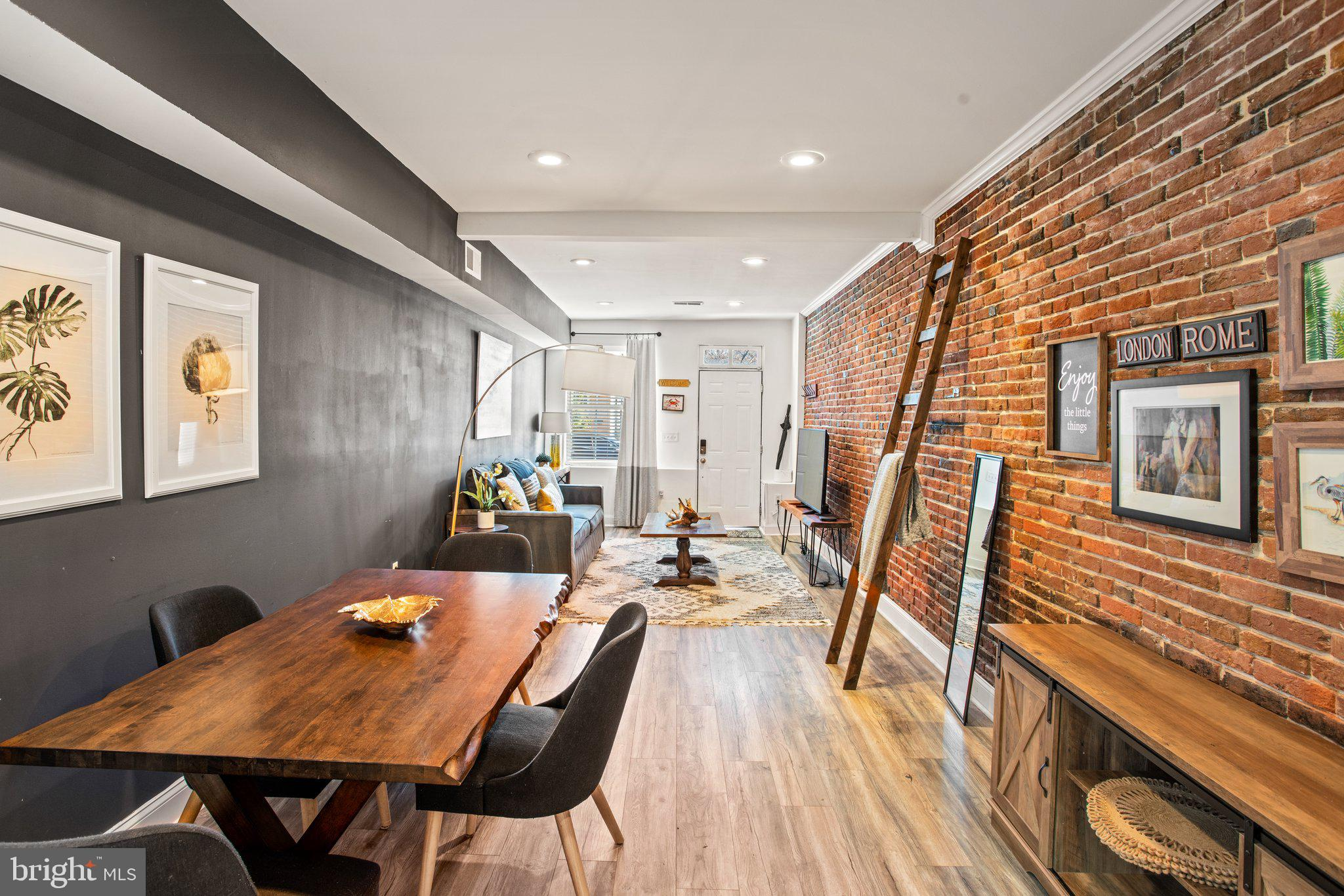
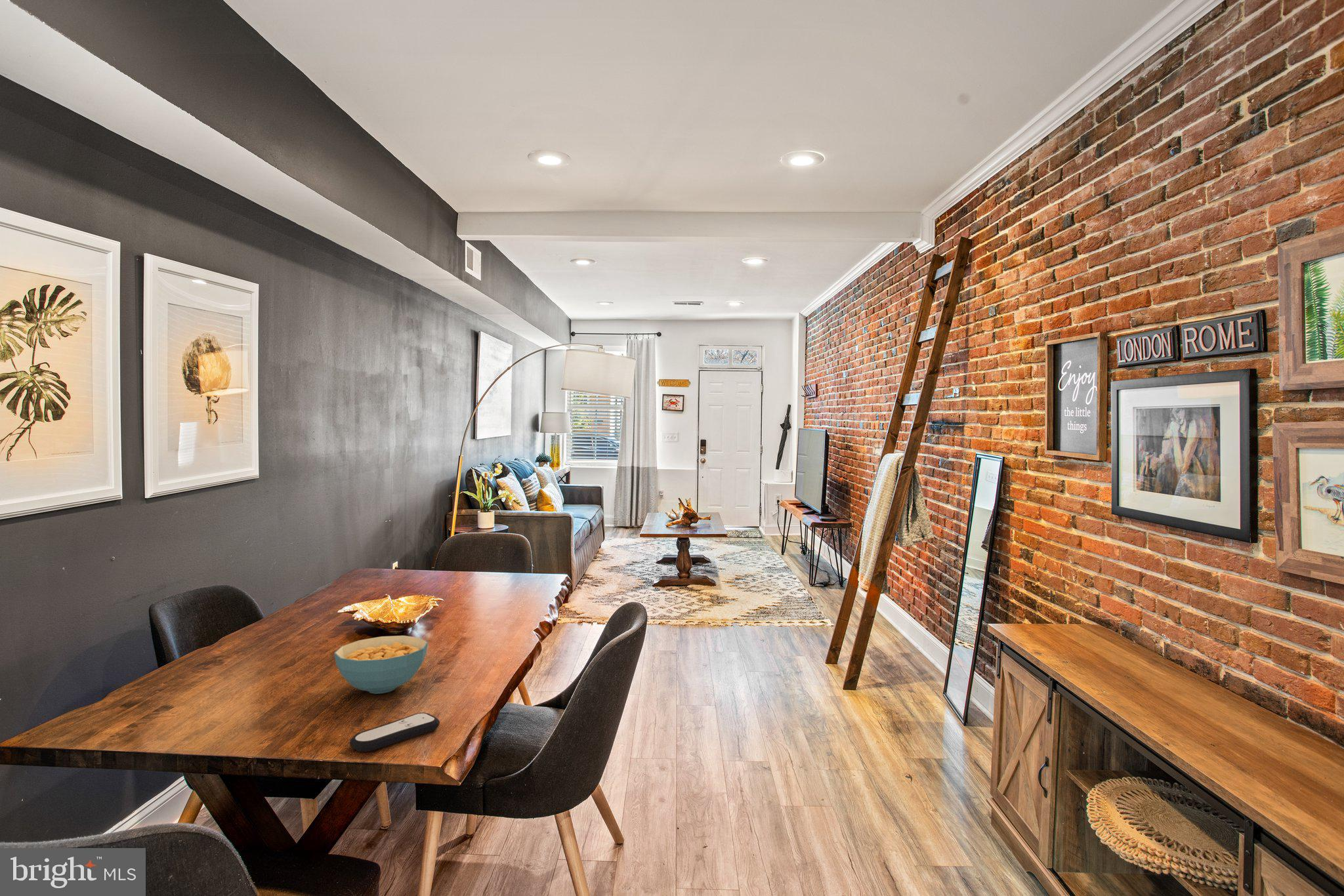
+ cereal bowl (382, 668)
+ remote control (395, 731)
